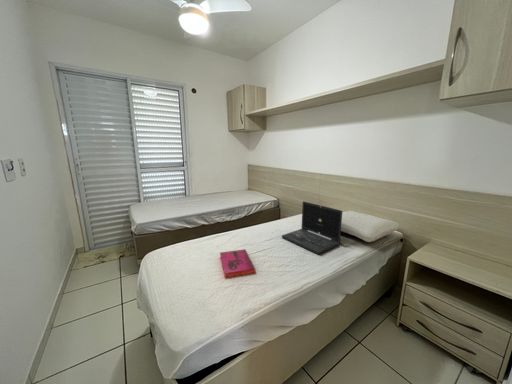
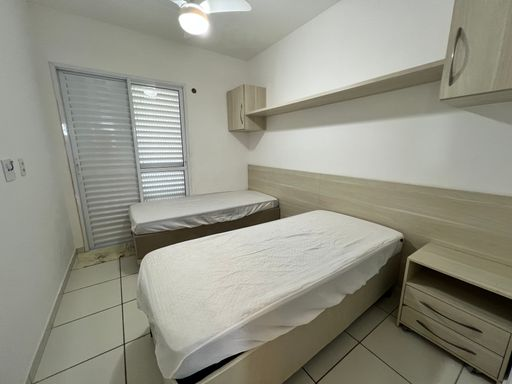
- hardback book (236, 262)
- laptop (310, 225)
- pillow (358, 224)
